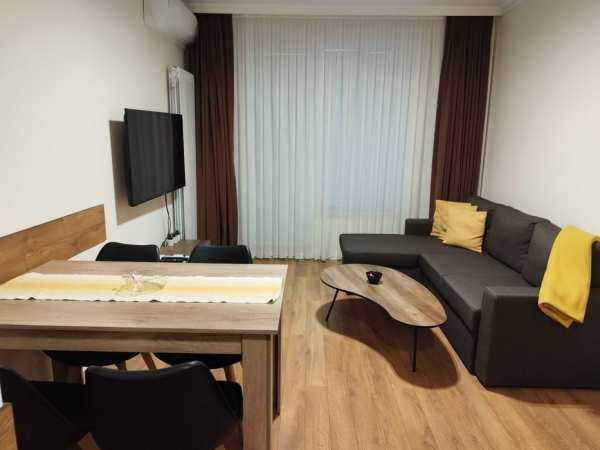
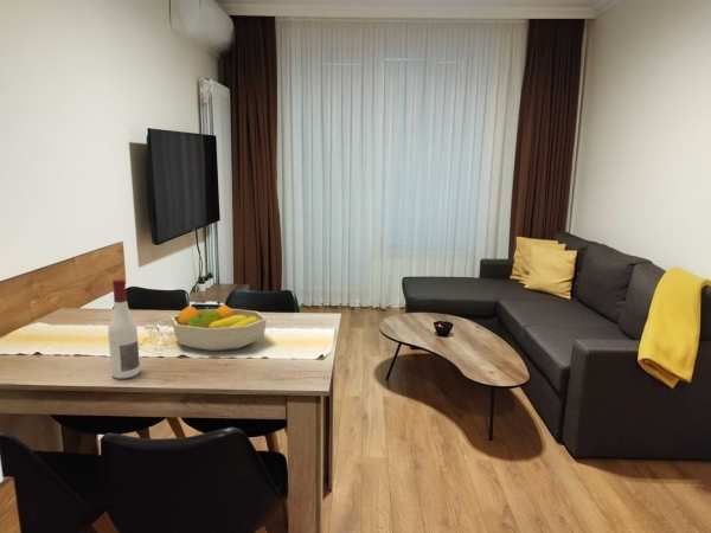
+ fruit bowl (218, 325)
+ alcohol (122, 327)
